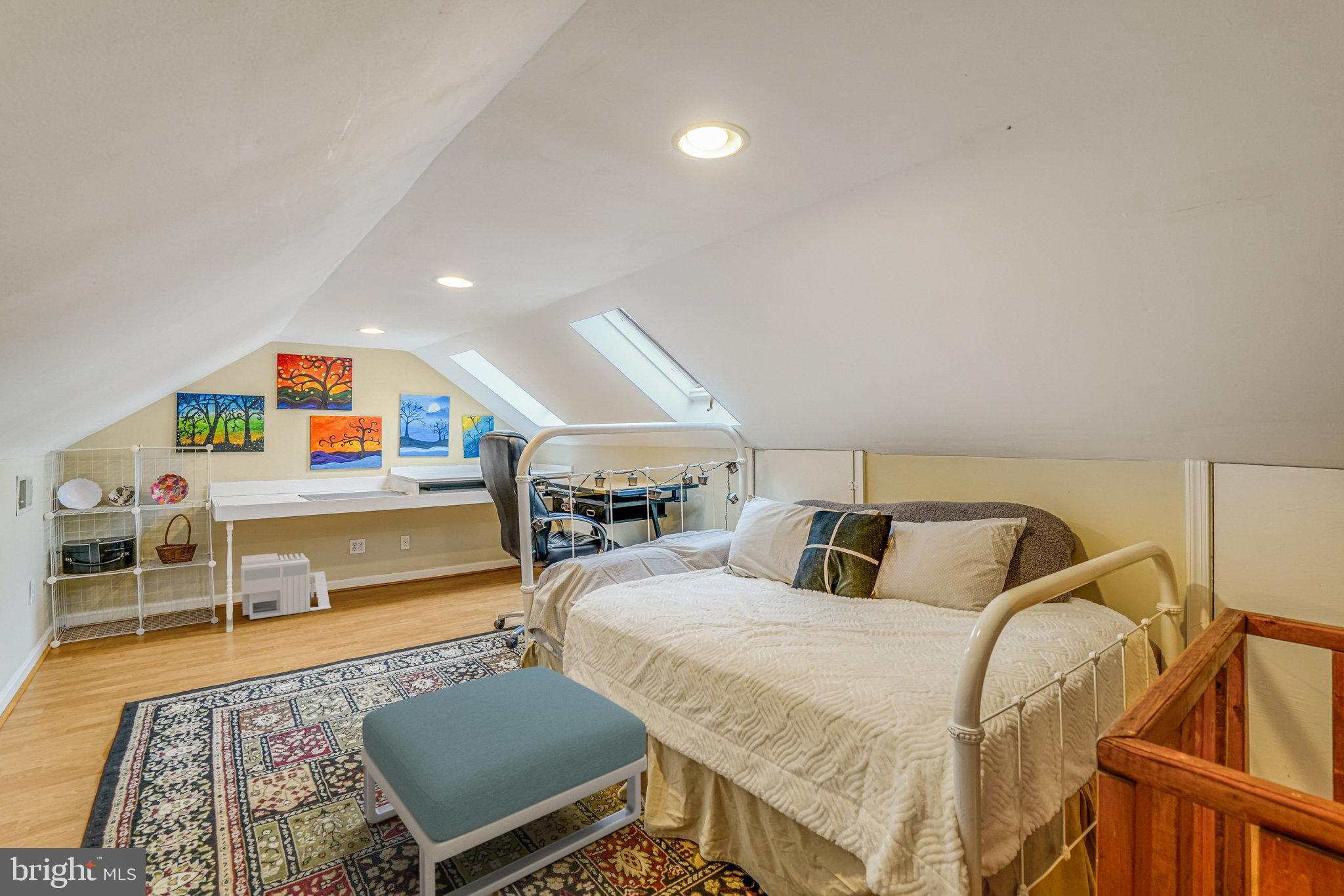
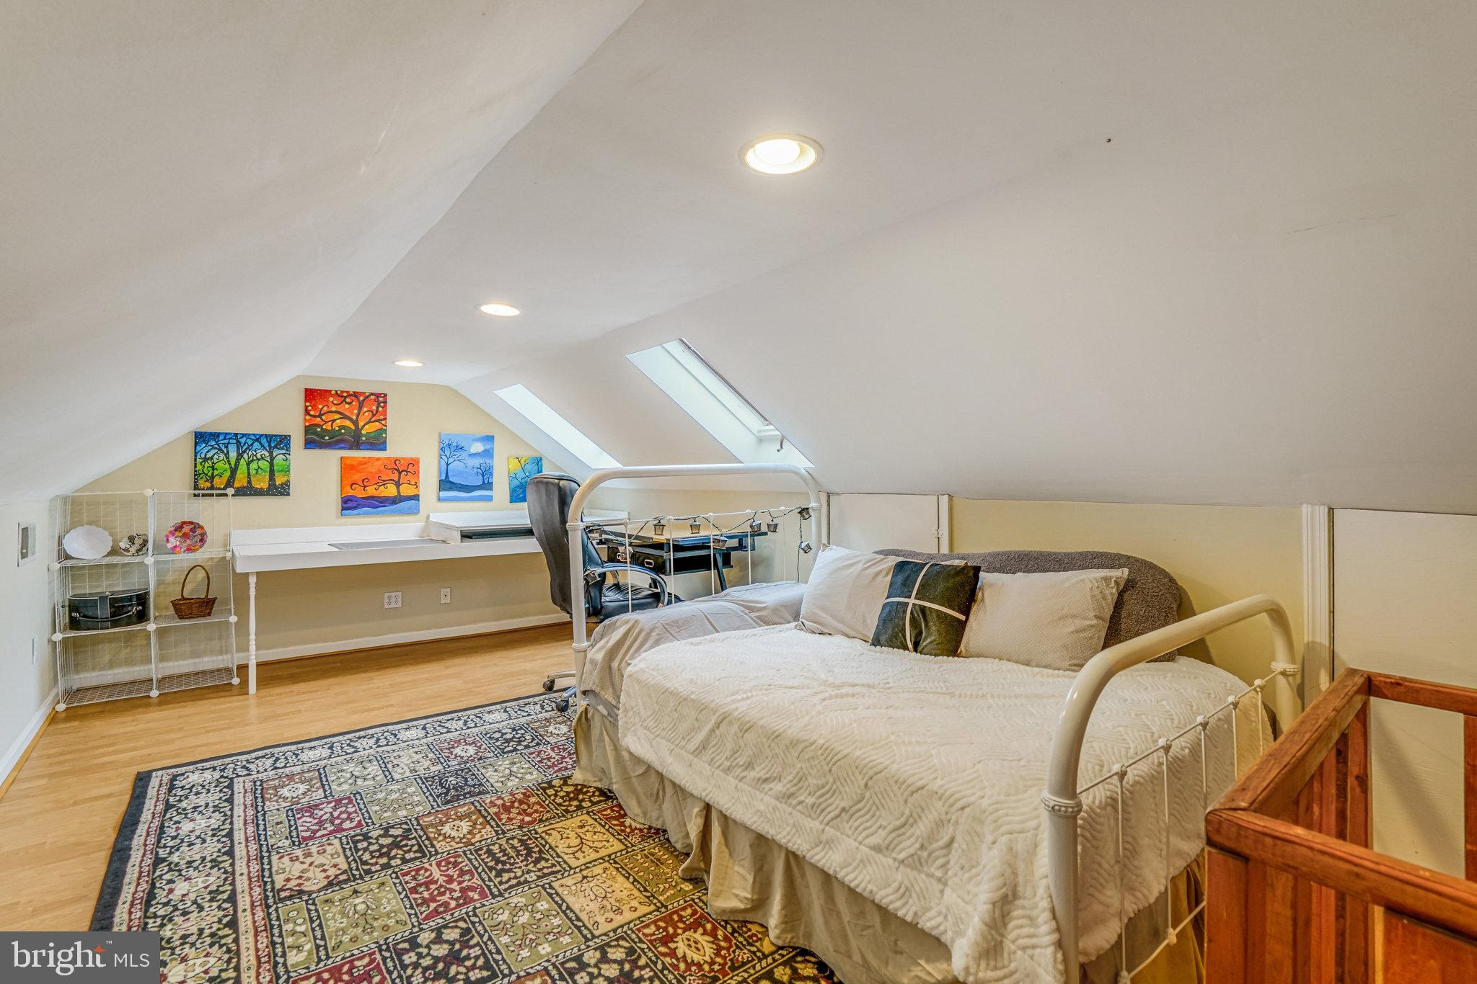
- footstool (503, 760)
- architectural model (285, 582)
